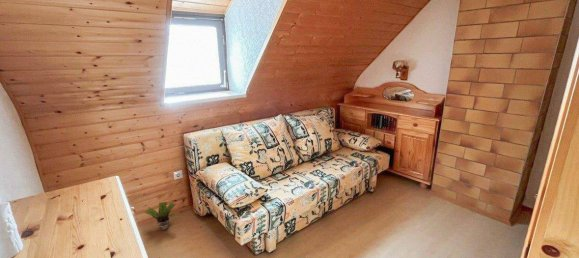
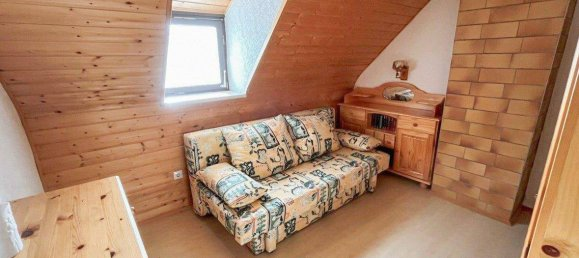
- potted plant (163, 216)
